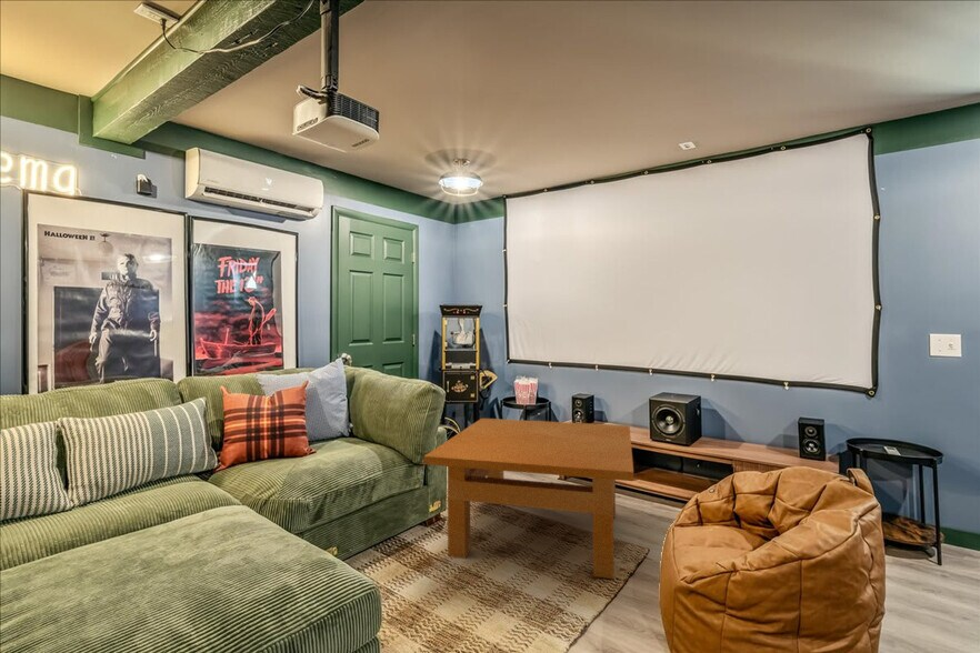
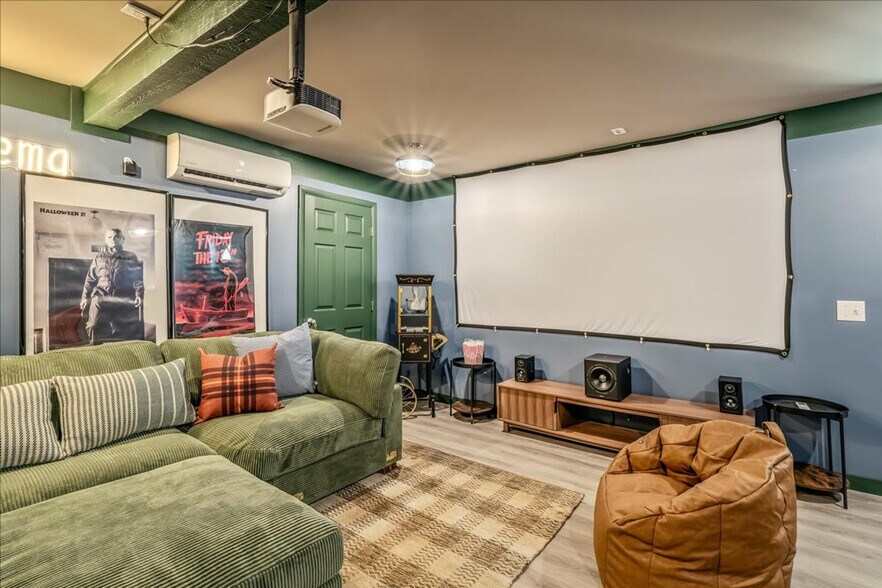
- table (540, 484)
